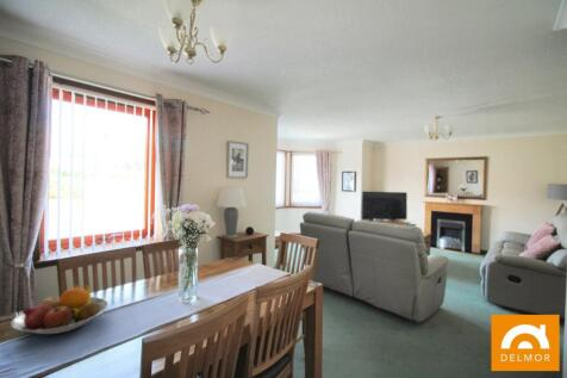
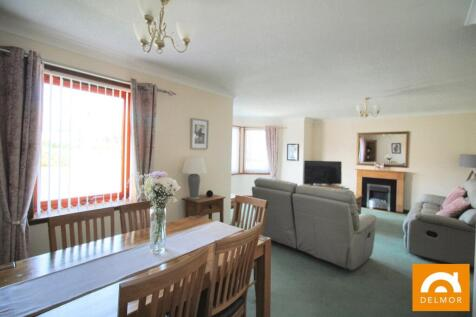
- fruit bowl (63, 308)
